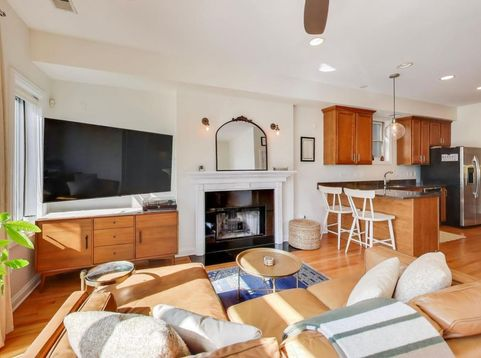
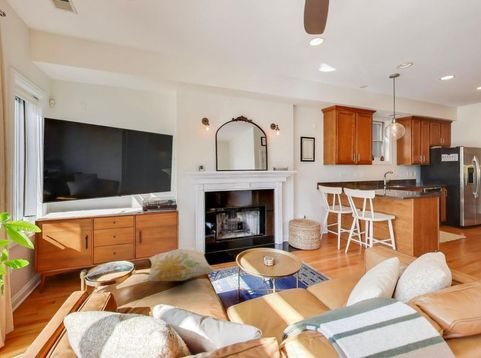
+ decorative pillow (179, 264)
